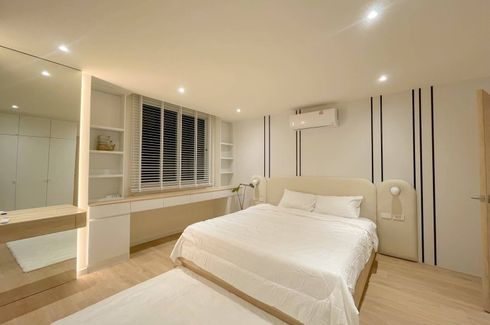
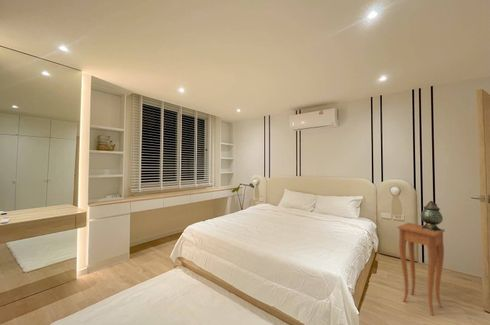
+ lantern (431, 214)
+ side table (414, 265)
